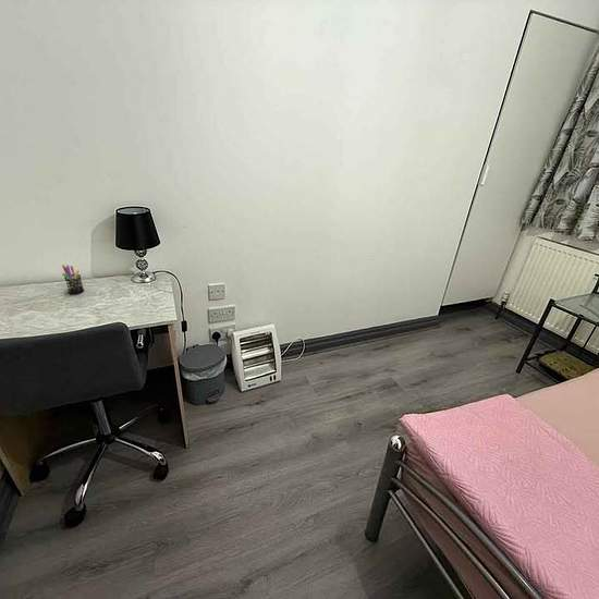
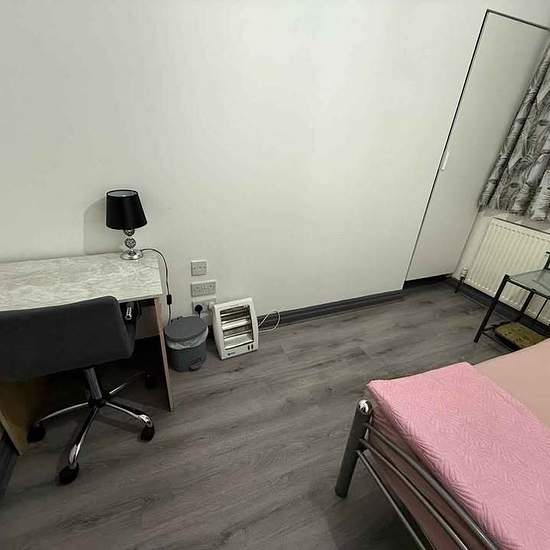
- pen holder (71, 279)
